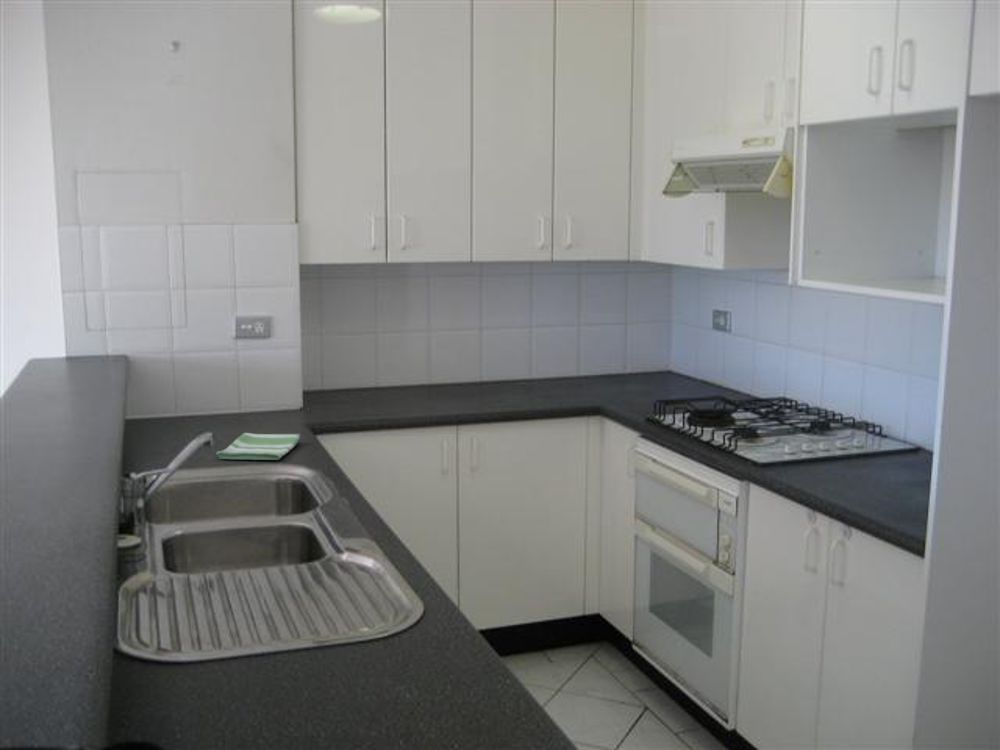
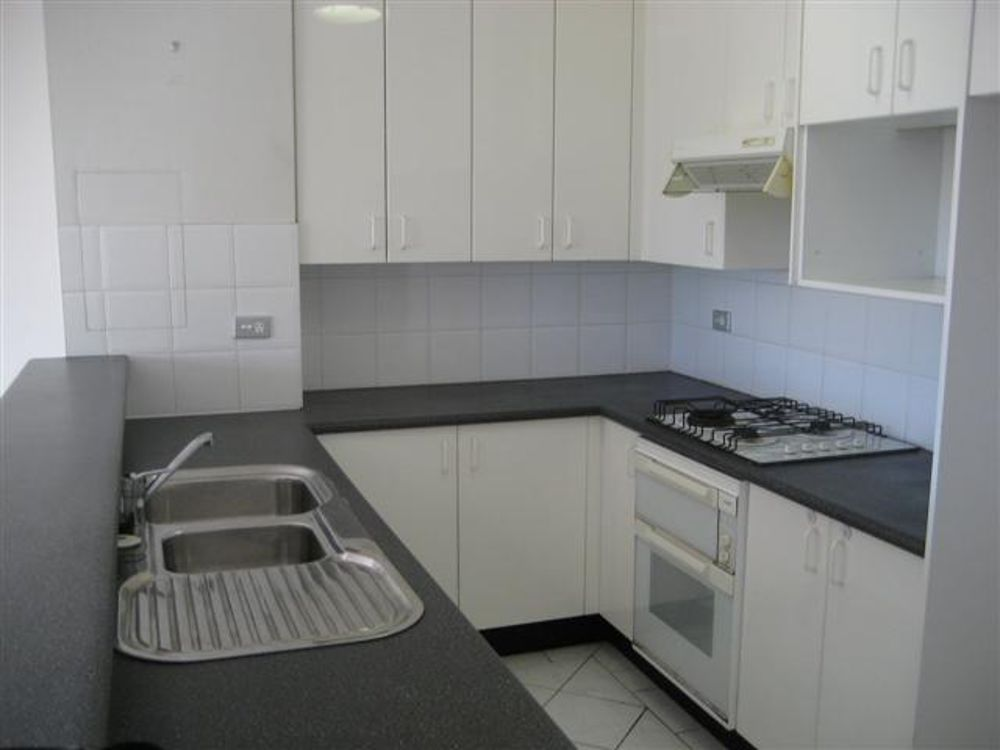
- dish towel (260, 445)
